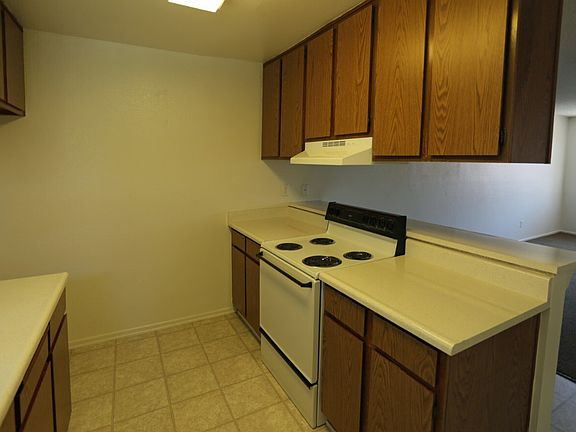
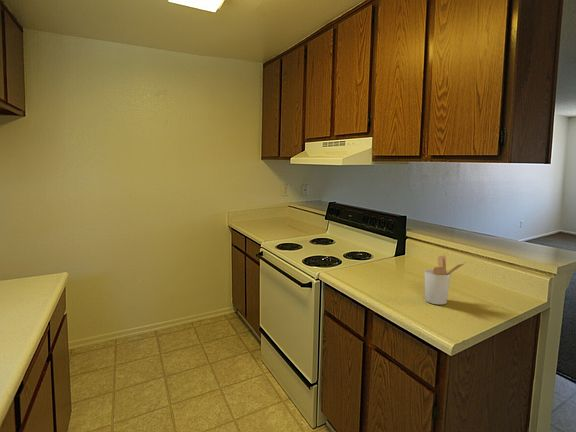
+ utensil holder (443, 280)
